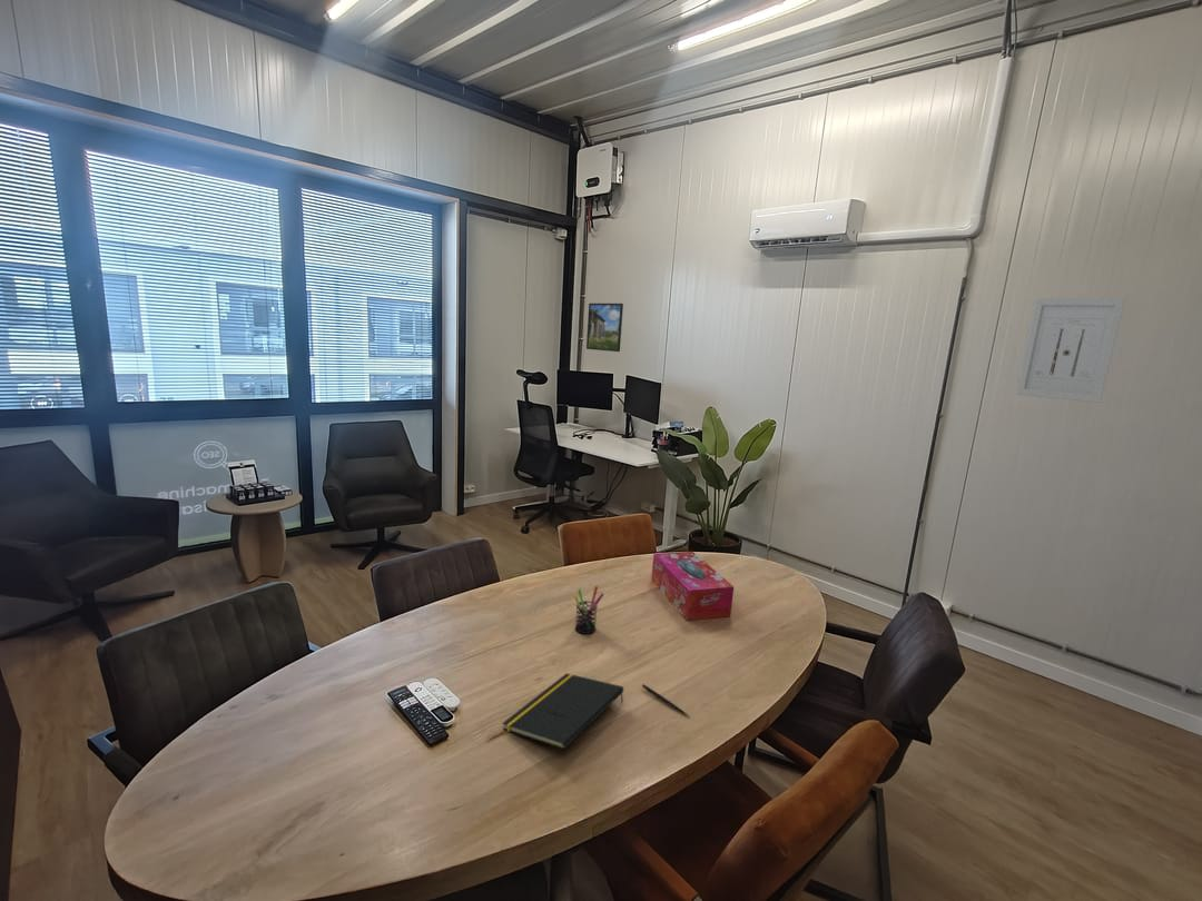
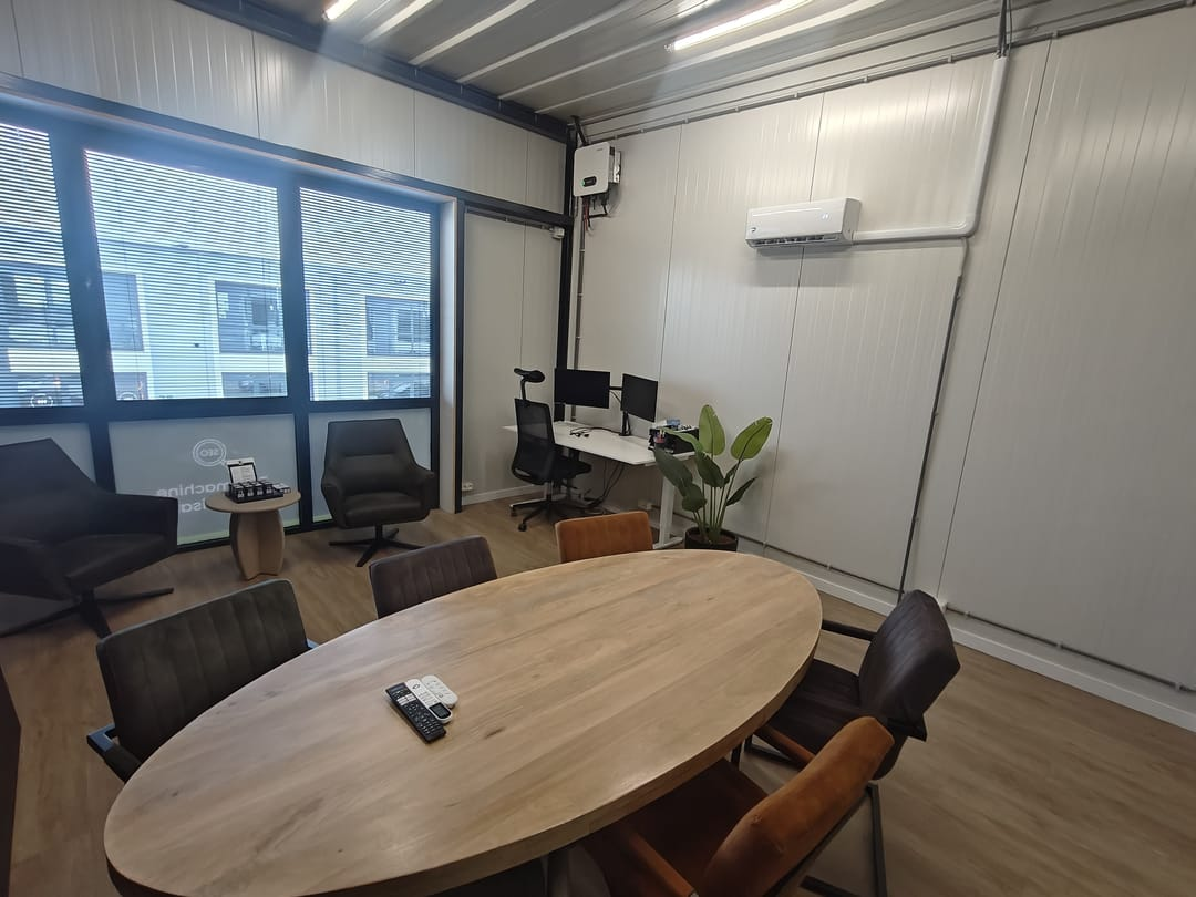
- notepad (565, 706)
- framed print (603, 327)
- pen (664, 700)
- pen holder (585, 606)
- wall art (1067, 349)
- tissue box (689, 583)
